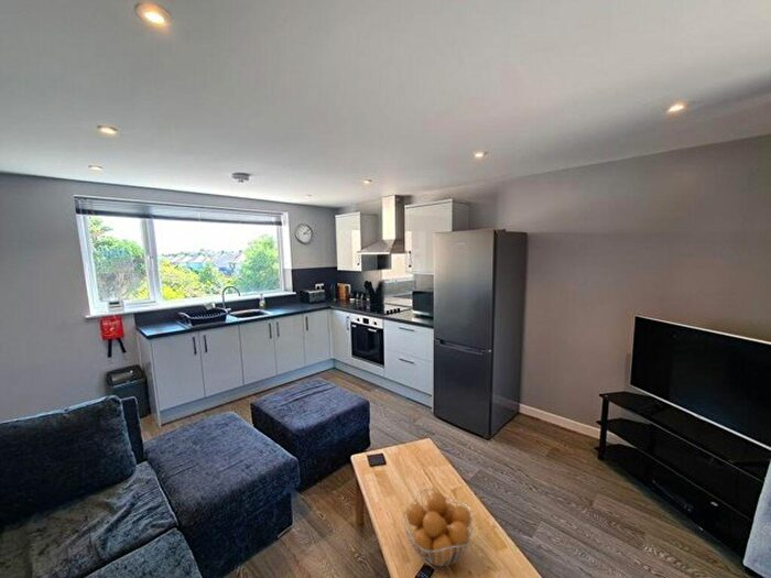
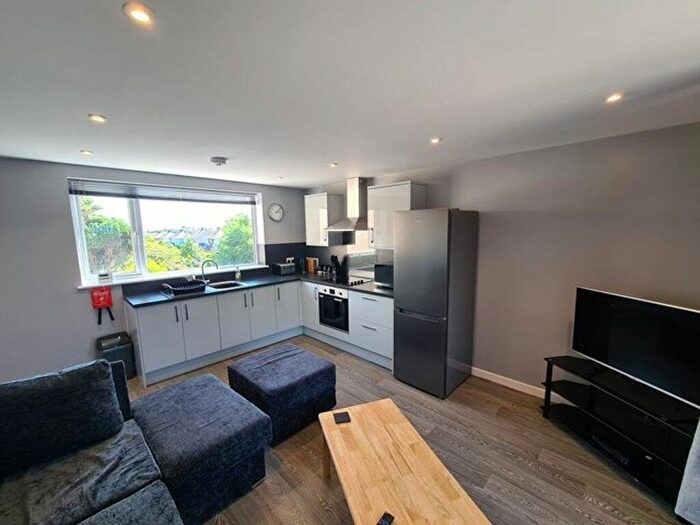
- fruit basket (437, 528)
